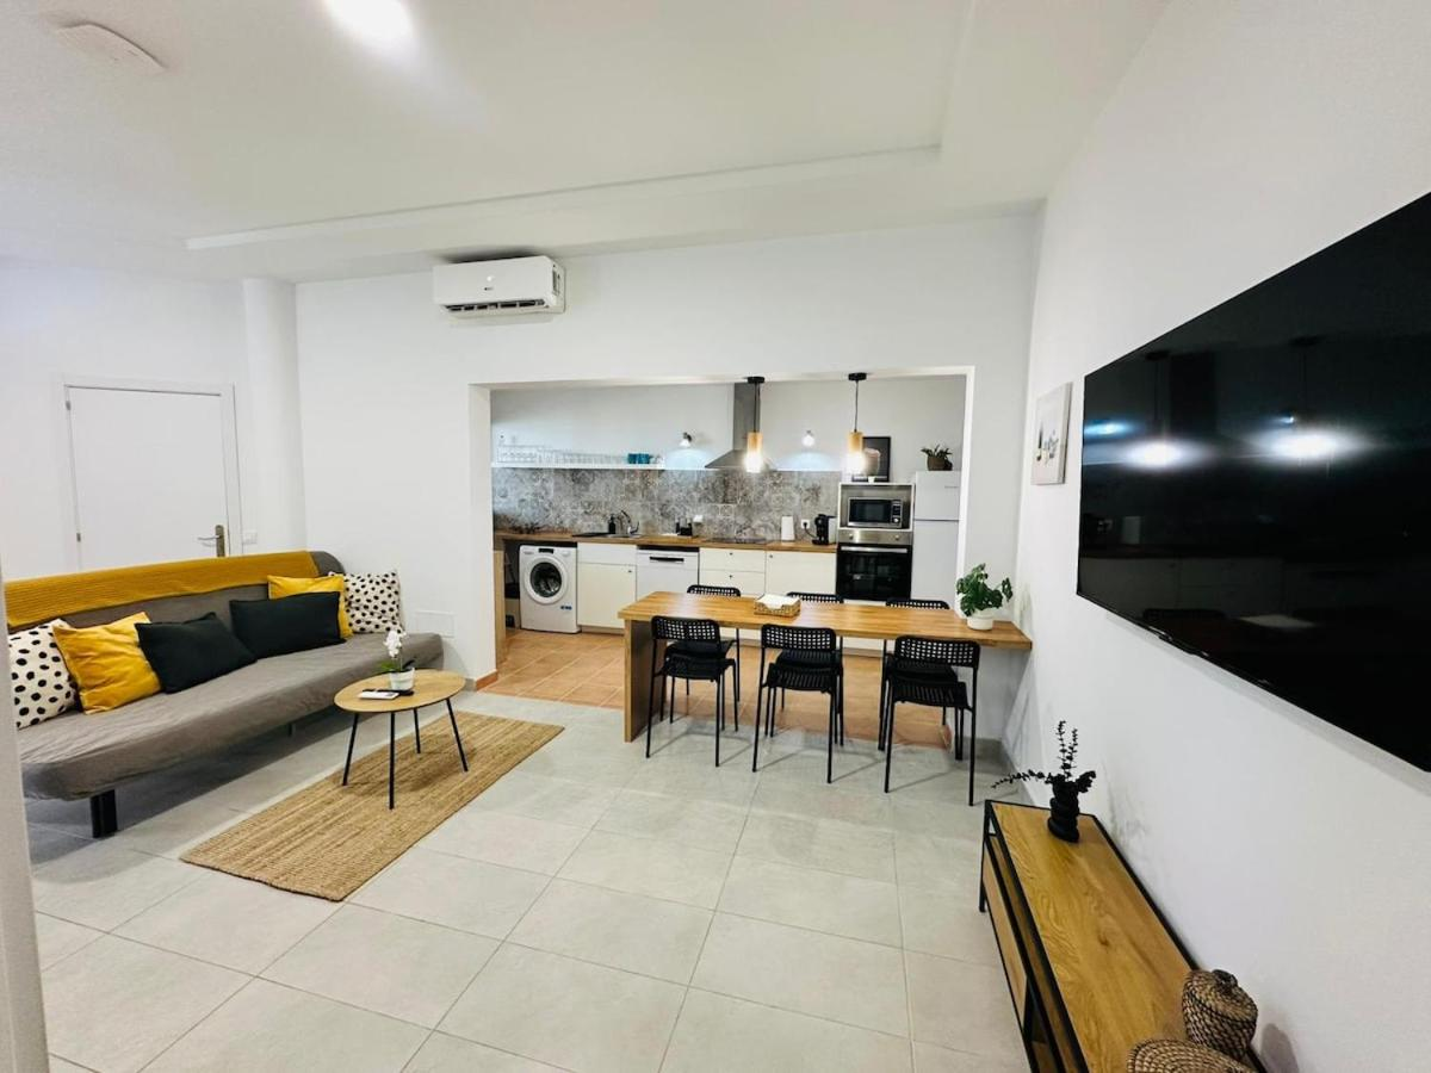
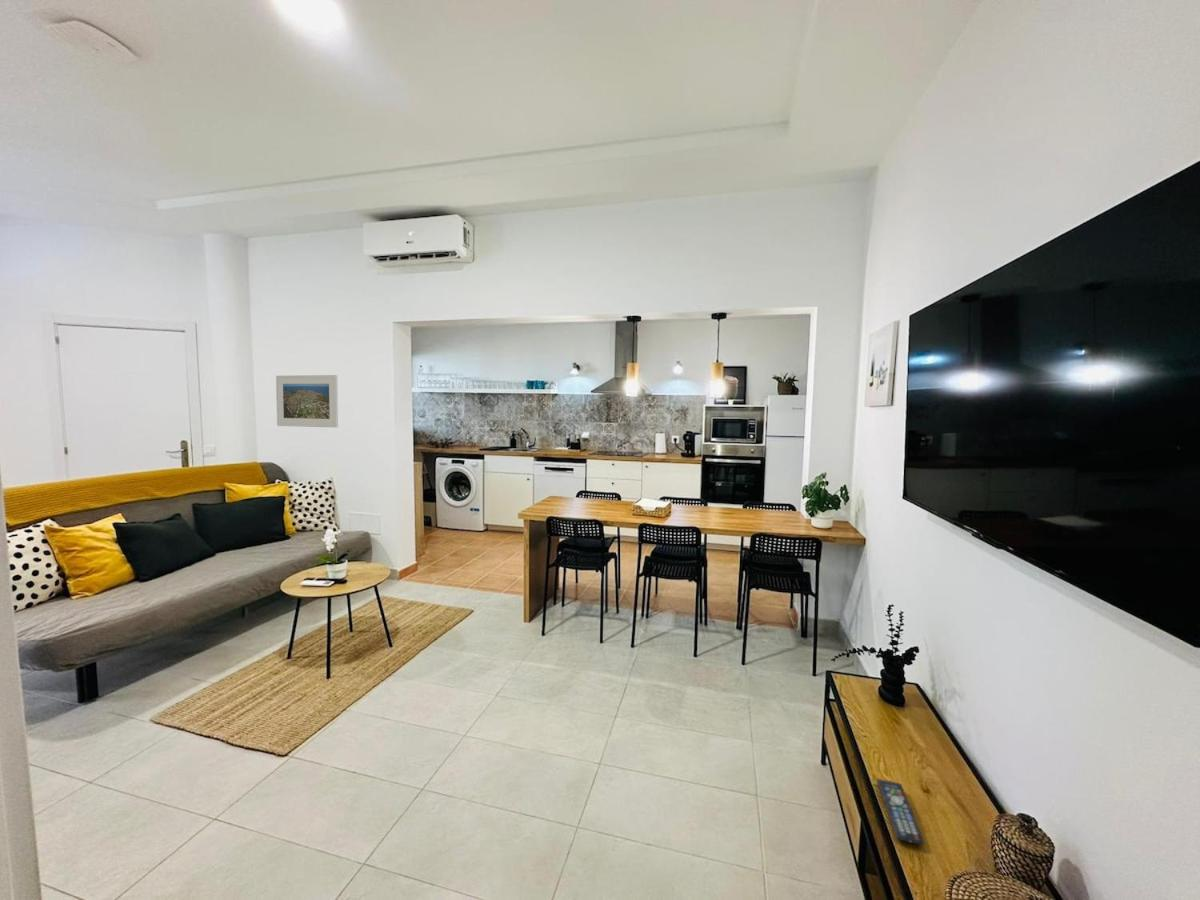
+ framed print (306, 401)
+ remote control (897, 808)
